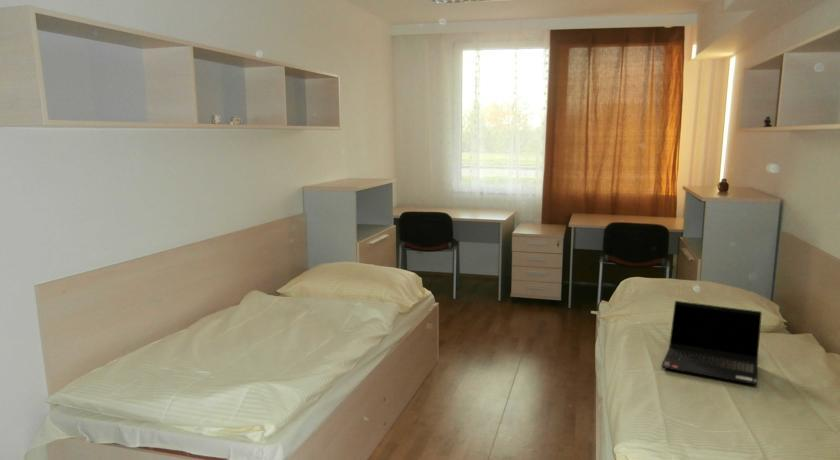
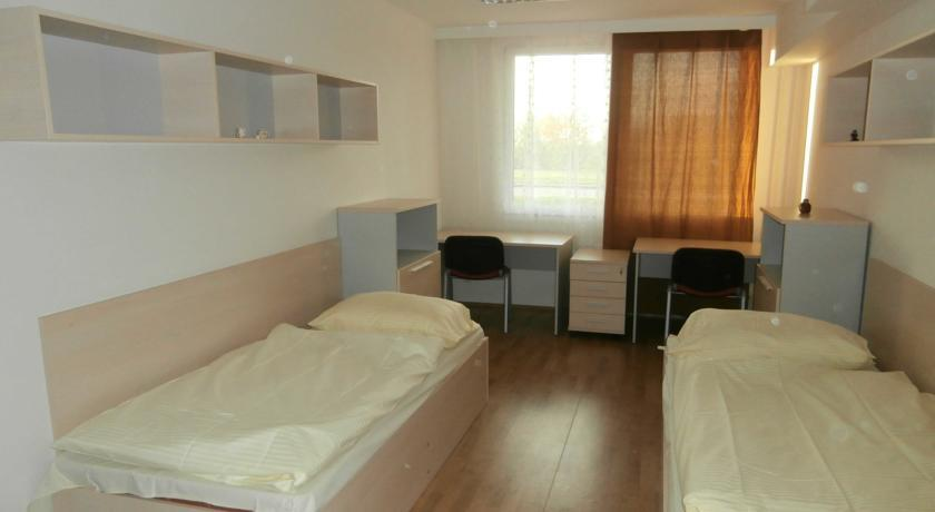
- laptop computer (712, 340)
